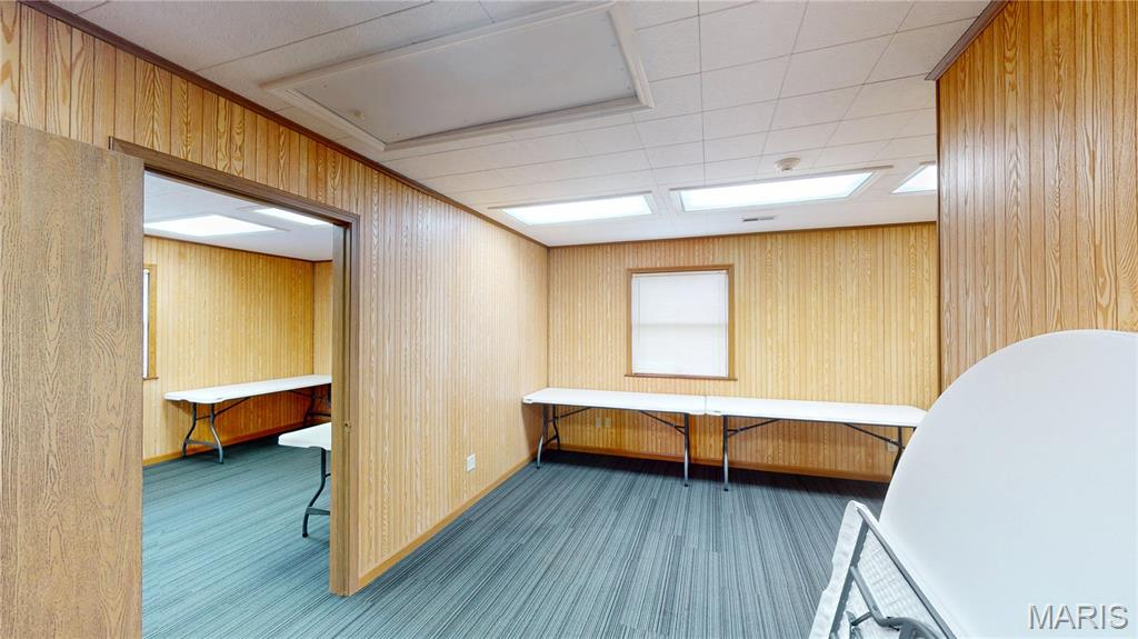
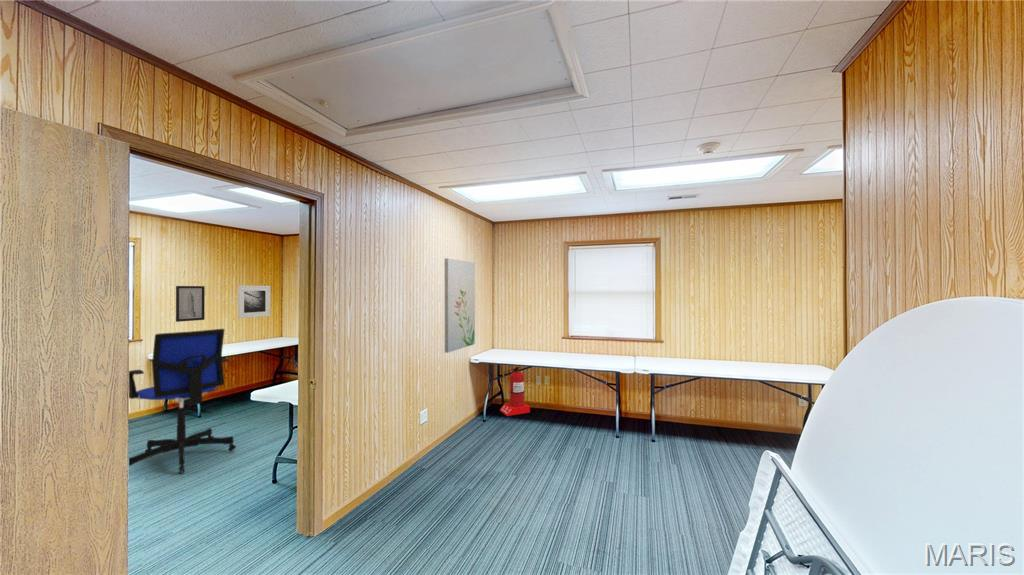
+ fire extinguisher (514, 388)
+ wall art (190, 303)
+ office chair (176, 394)
+ wall art (460, 304)
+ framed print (254, 301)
